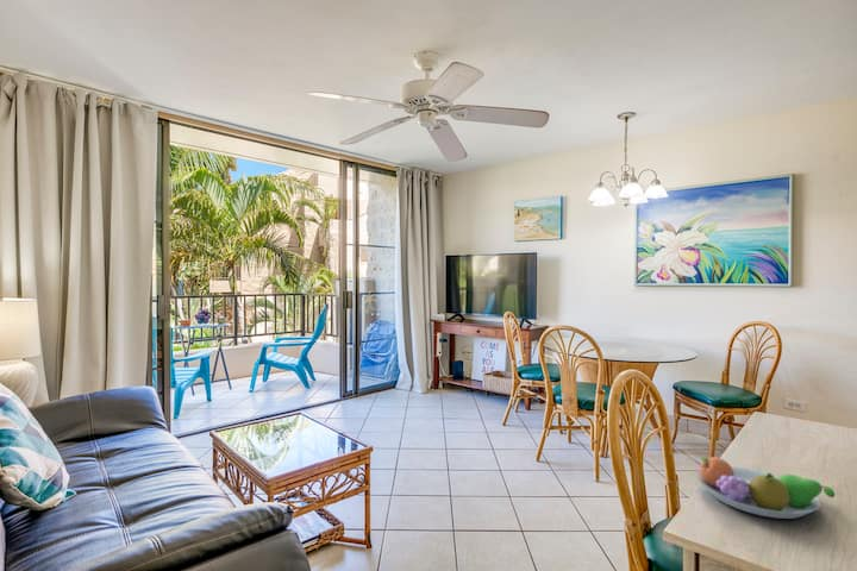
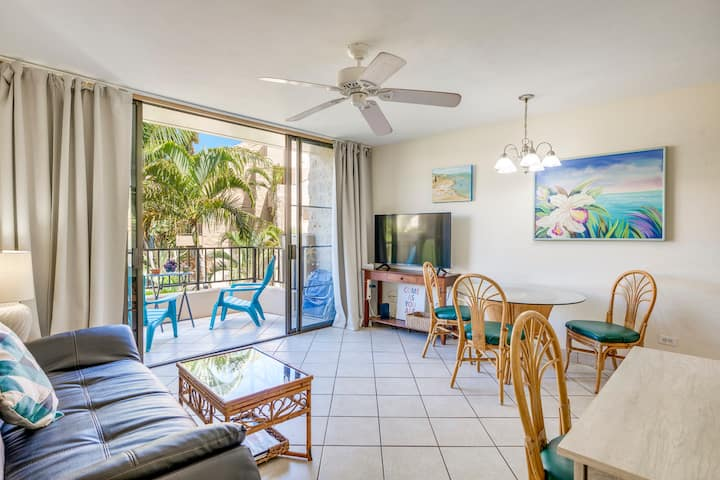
- fruit bowl (758, 479)
